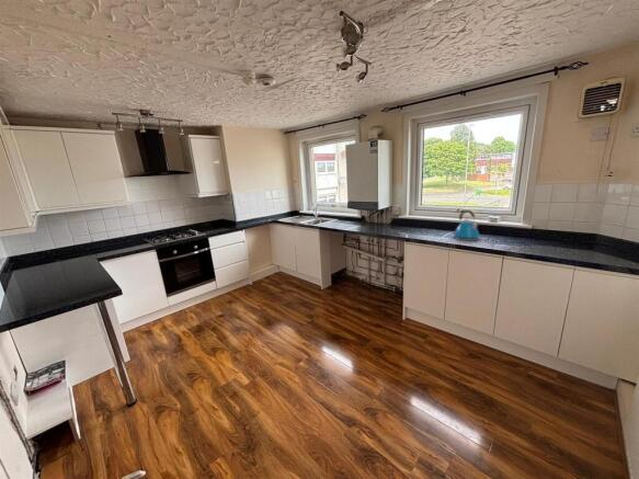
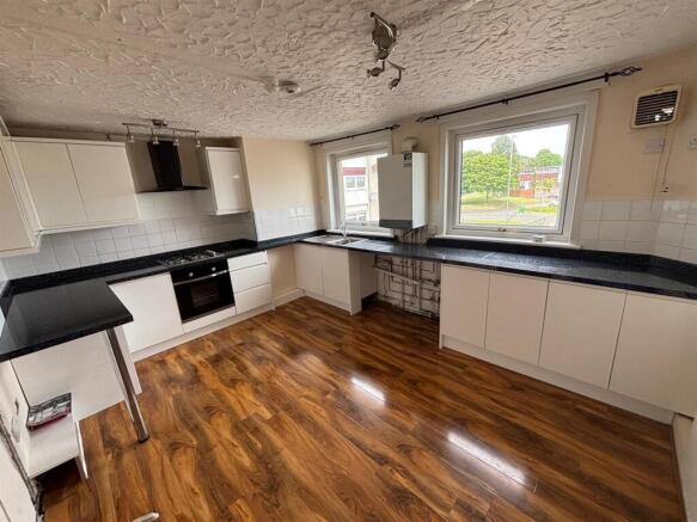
- kettle (466, 224)
